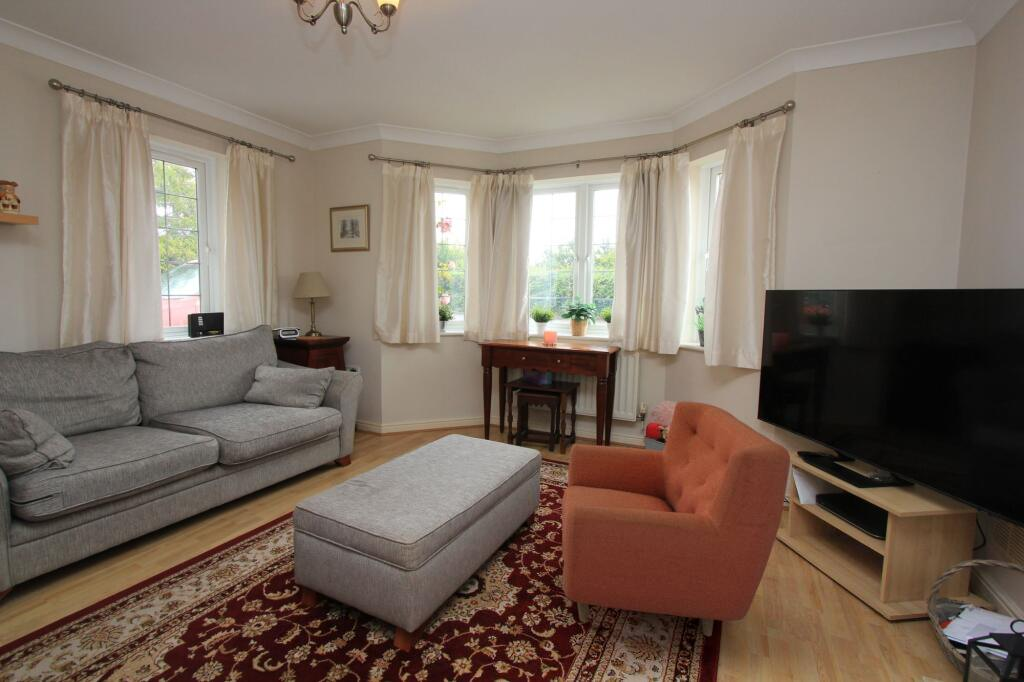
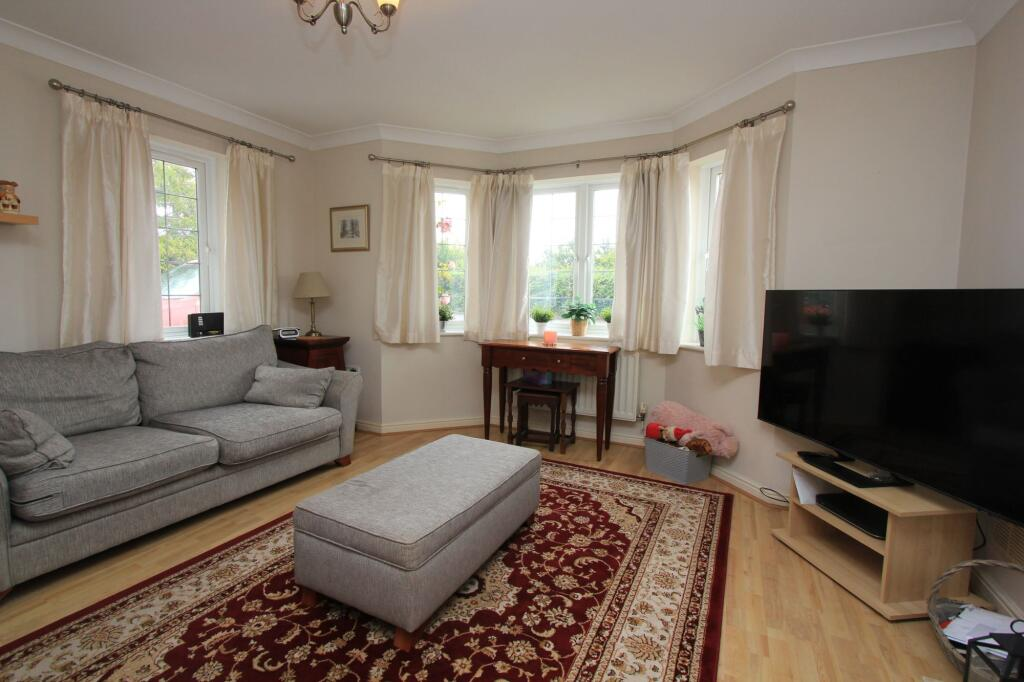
- armchair (653, 507)
